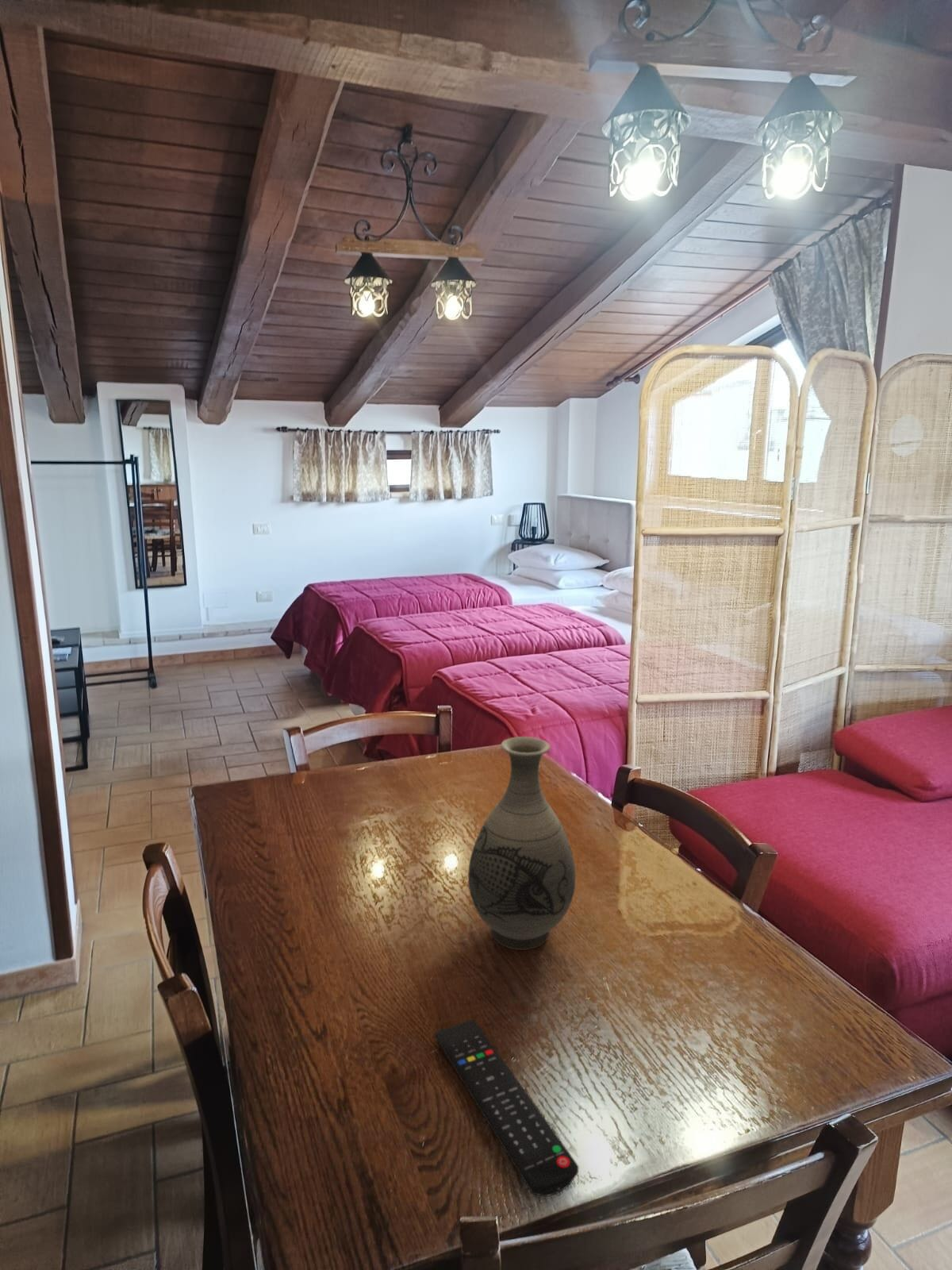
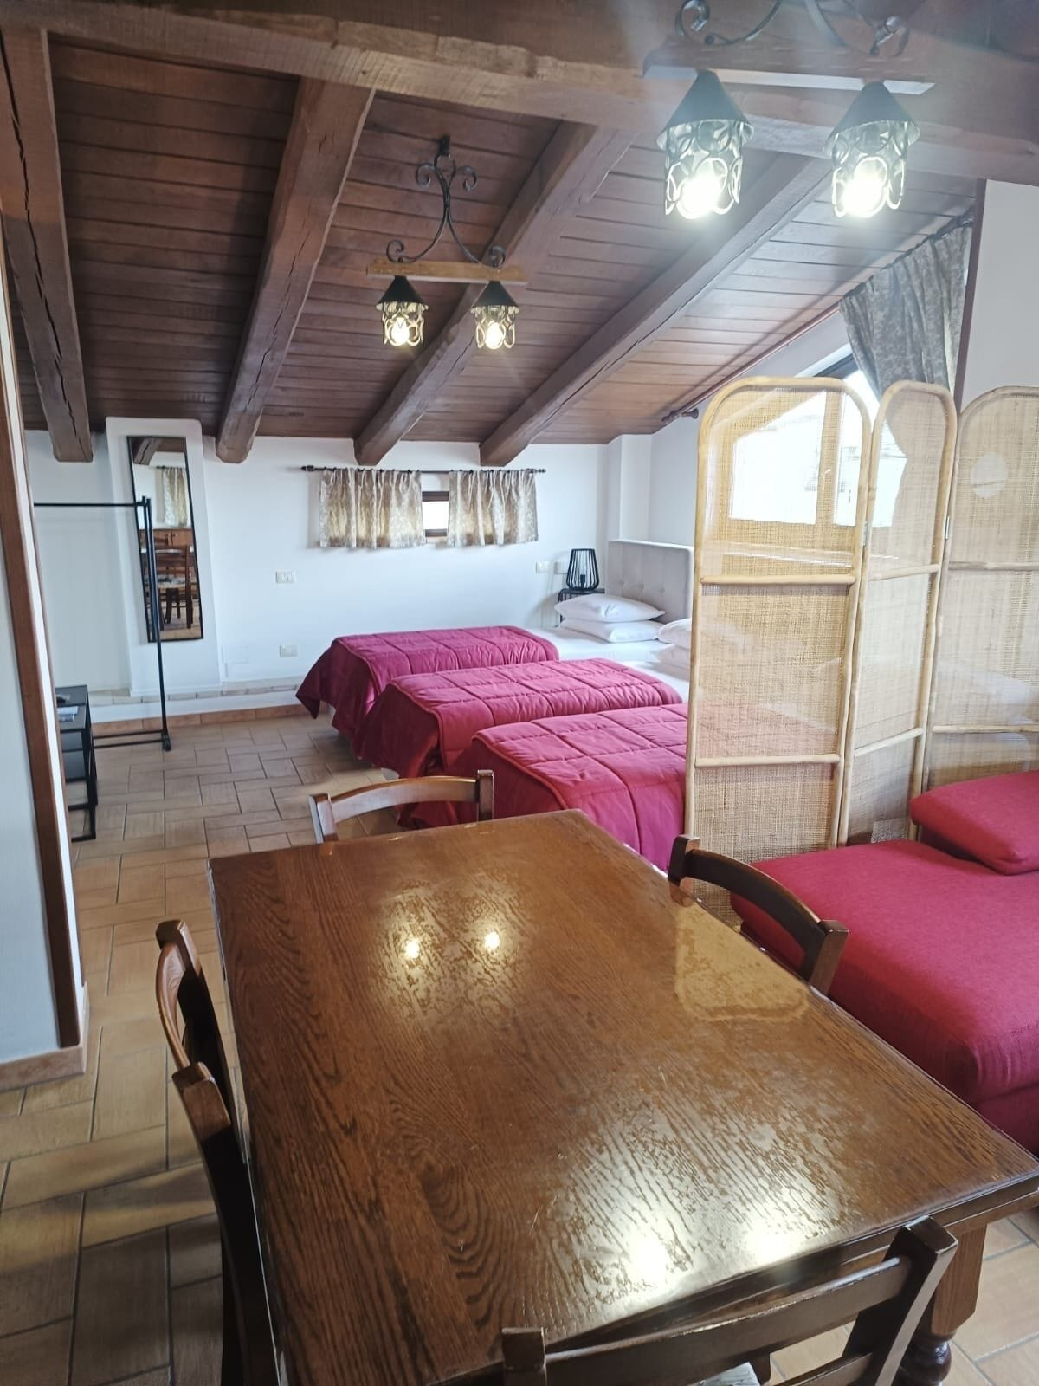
- remote control (500, 1099)
- vase (522, 841)
